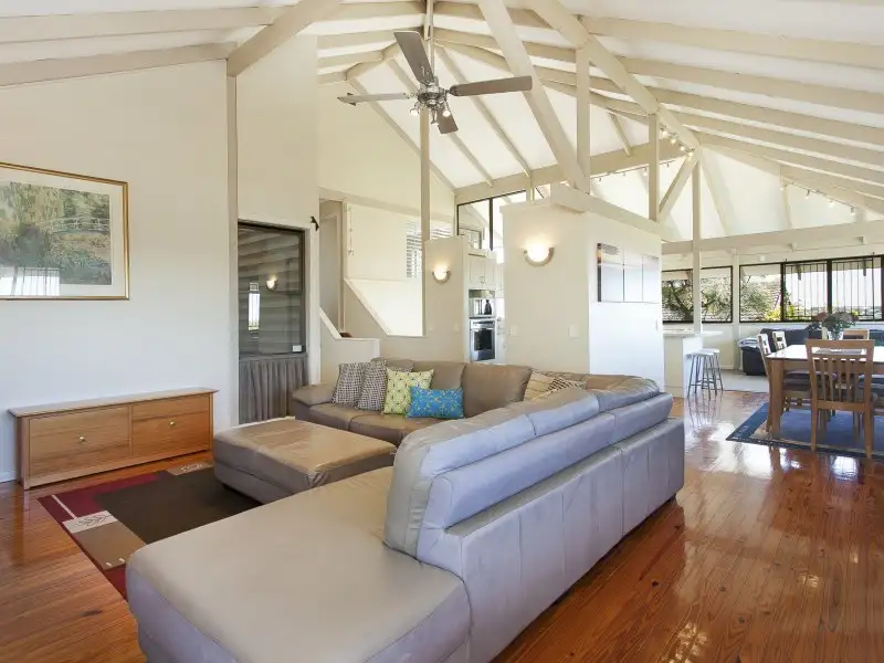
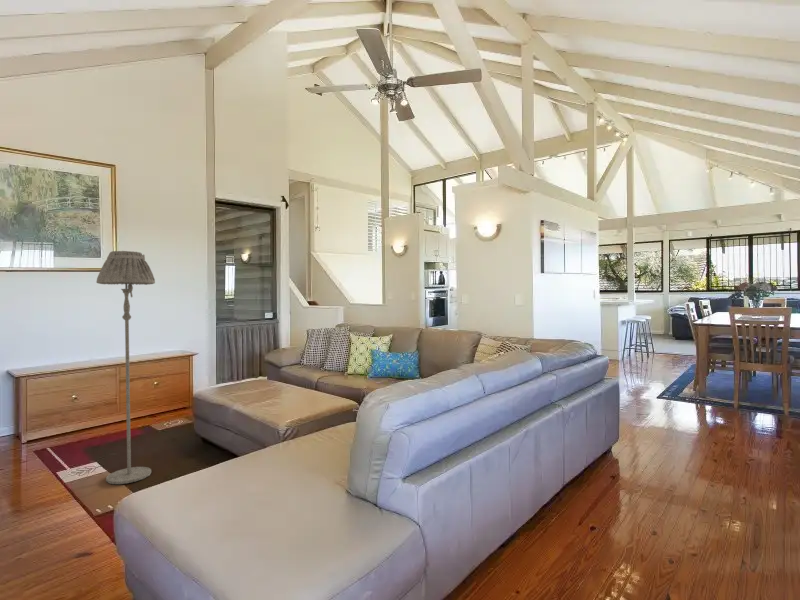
+ floor lamp (127, 364)
